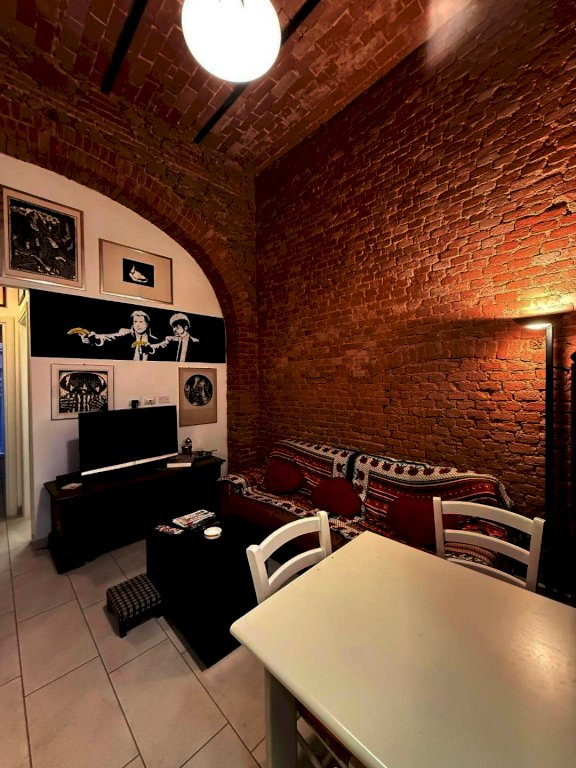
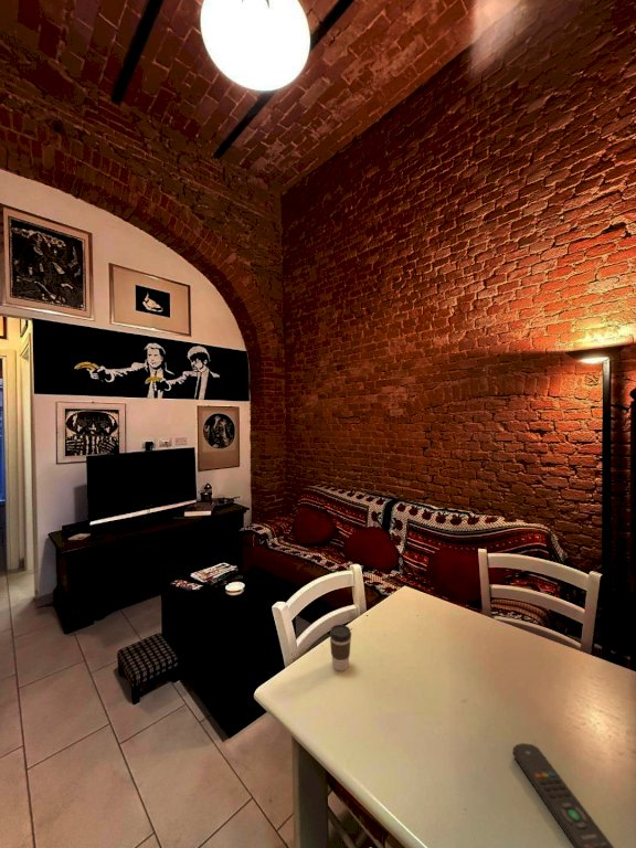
+ remote control (558, 796)
+ coffee cup (340, 647)
